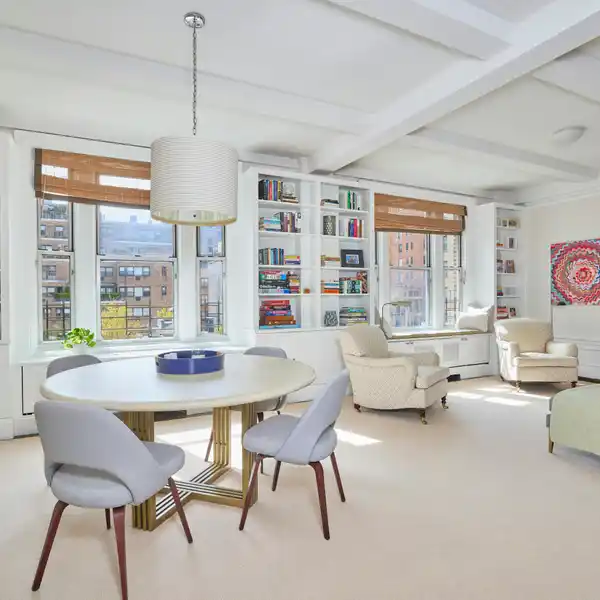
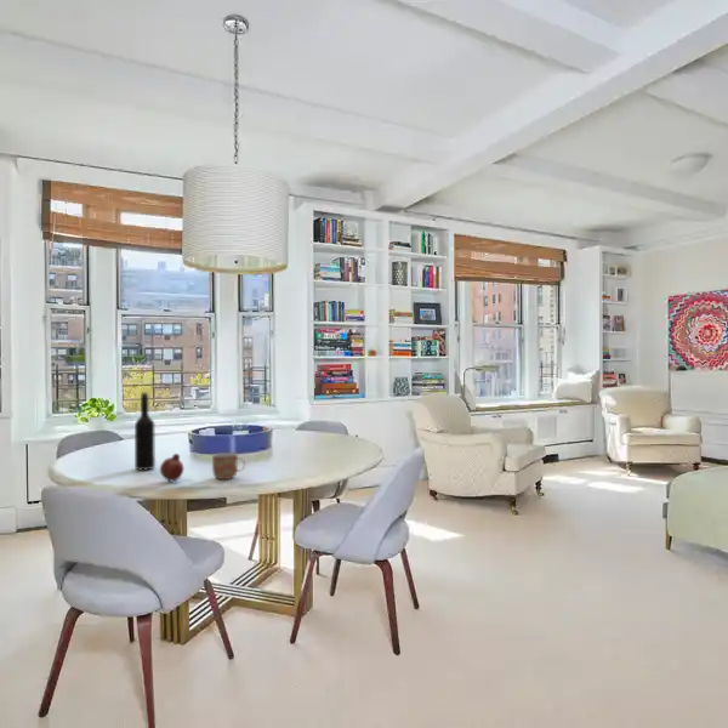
+ wine bottle (144, 430)
+ mug (228, 466)
+ fruit (171, 467)
